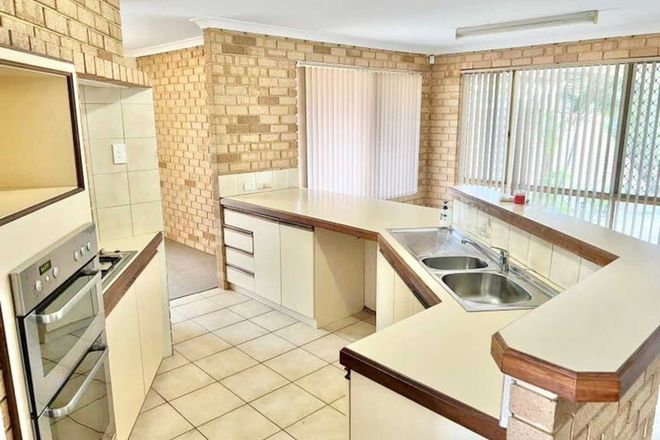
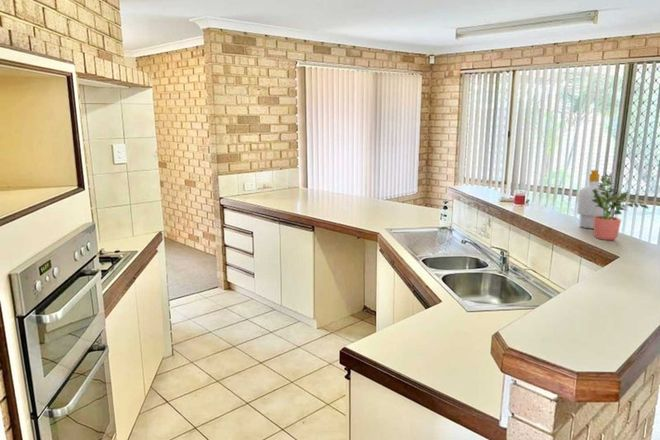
+ soap bottle (592, 199)
+ potted plant (618, 208)
